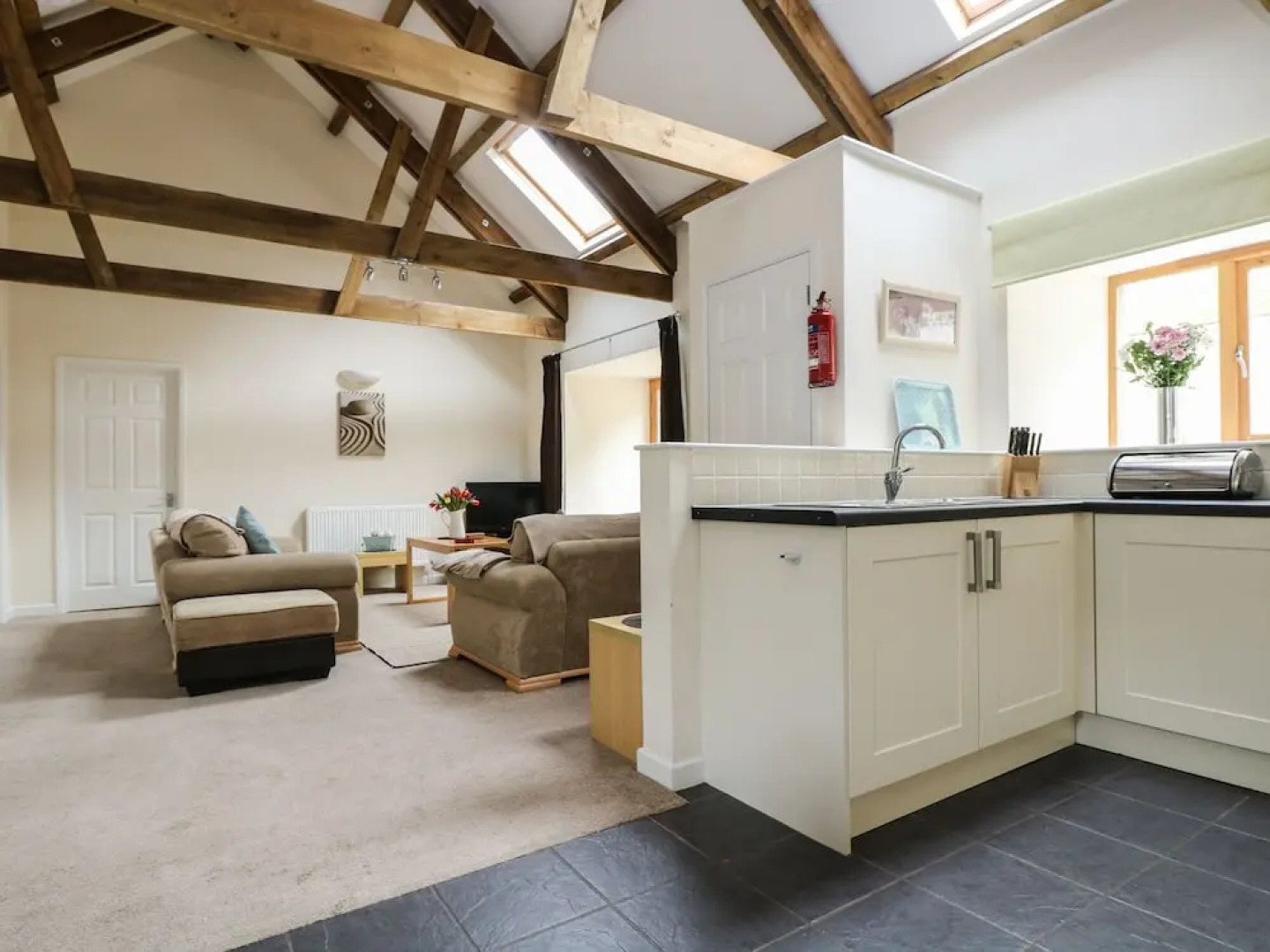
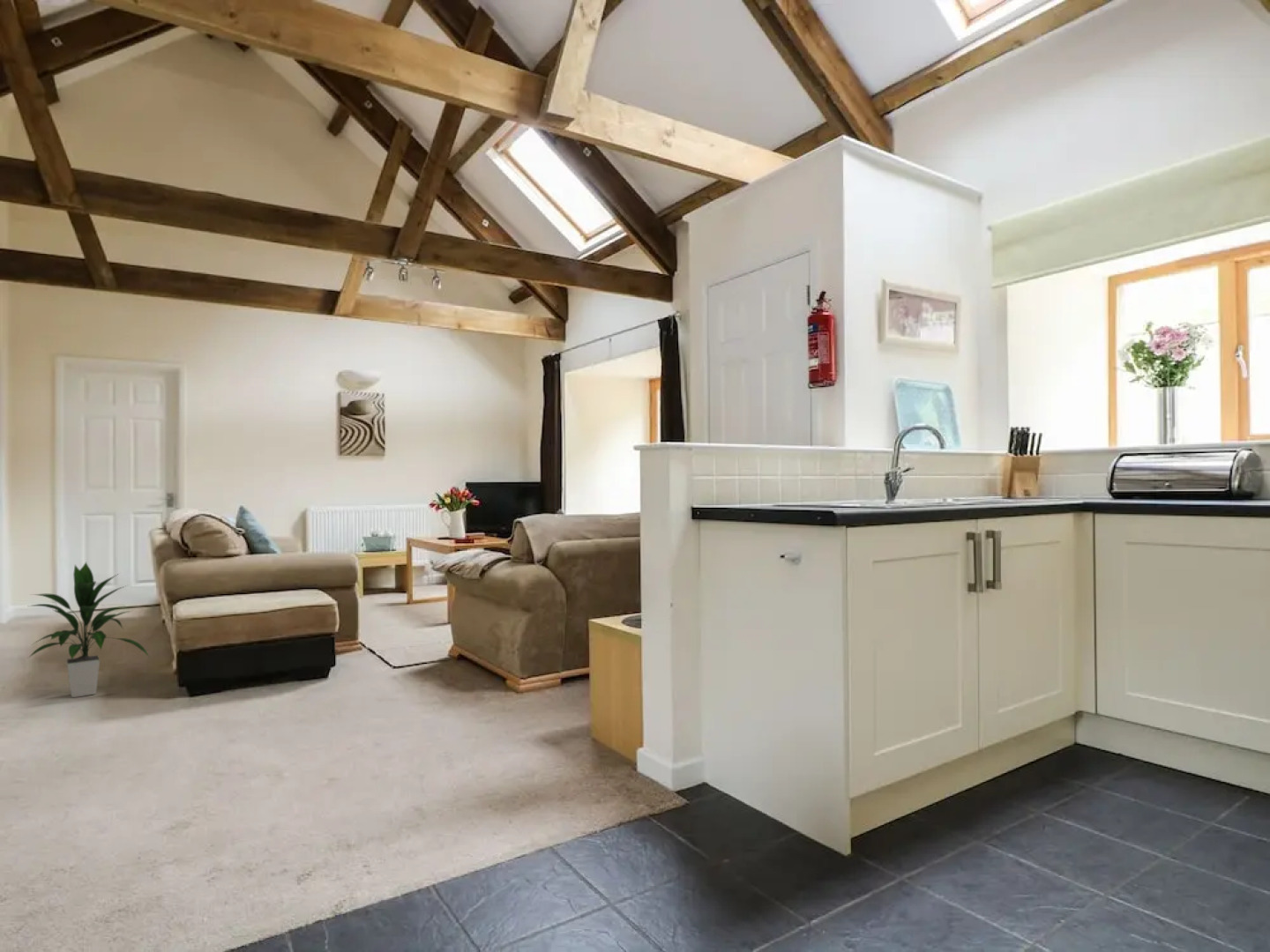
+ indoor plant (86, 628)
